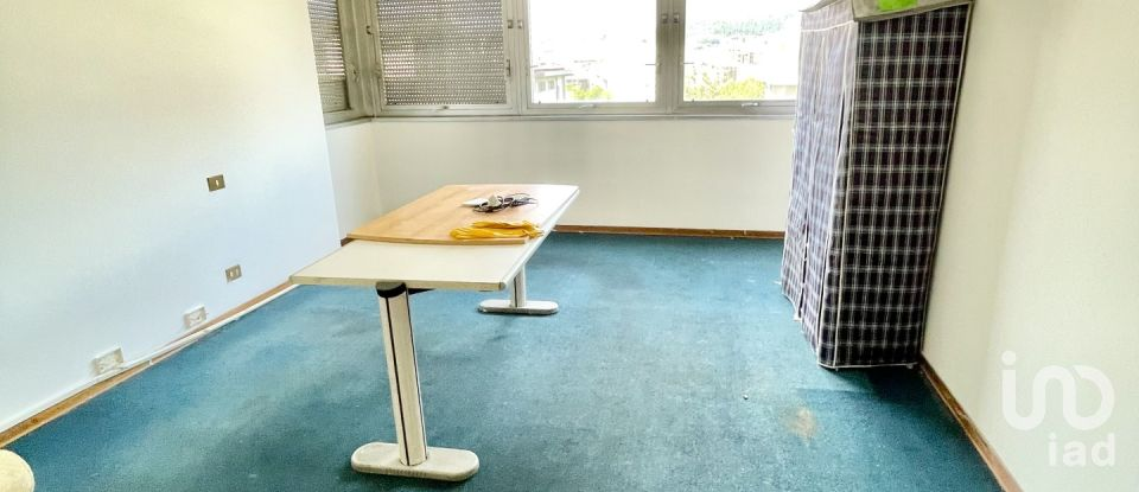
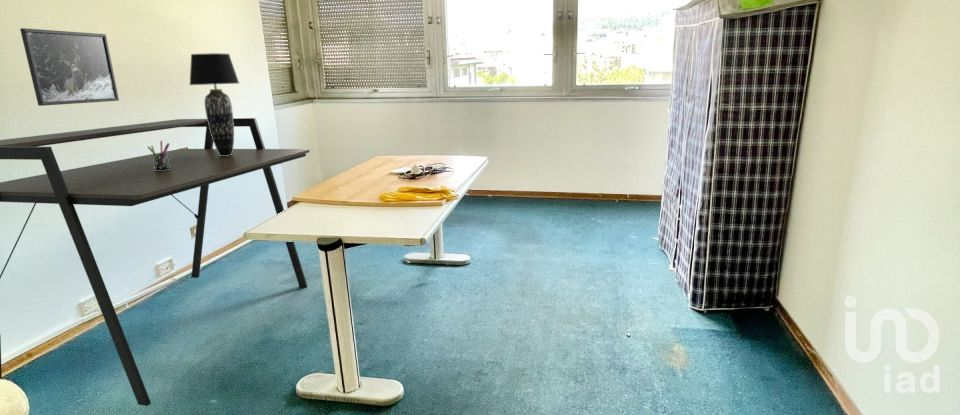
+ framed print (74, 67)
+ pen holder (158, 155)
+ table lamp (218, 105)
+ desk (195, 236)
